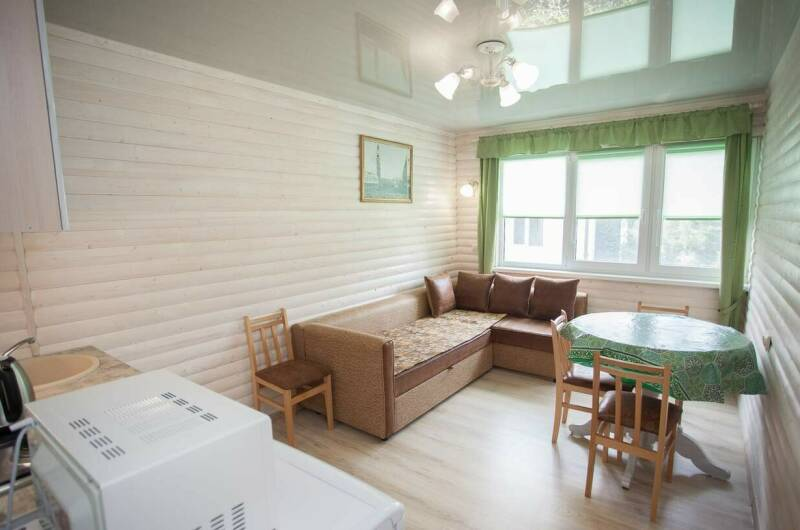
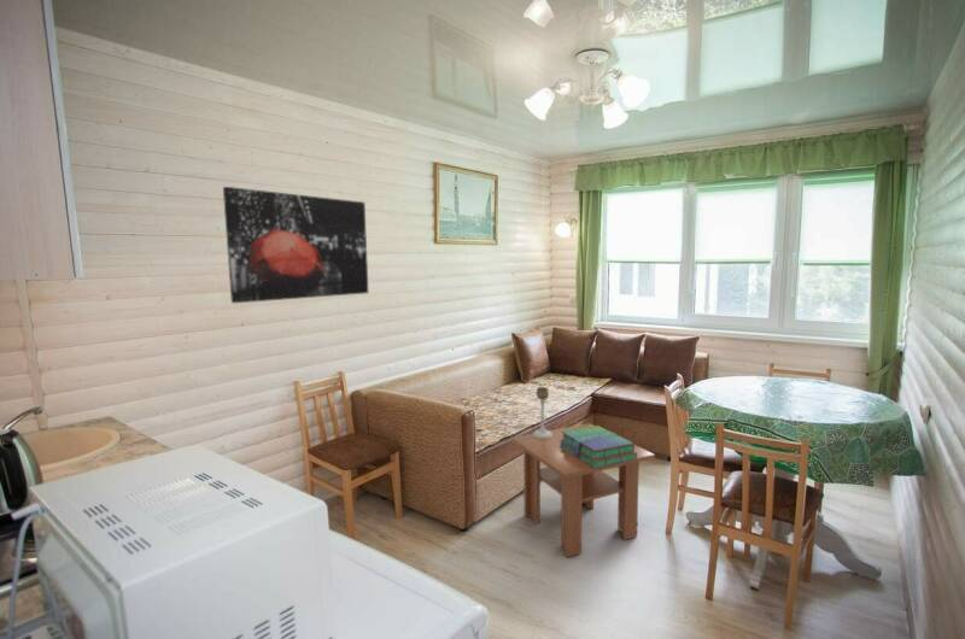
+ stack of books (596, 444)
+ wall art (305, 247)
+ candle holder (542, 411)
+ coffee table (578, 486)
